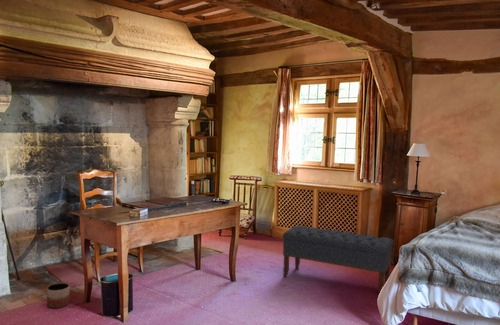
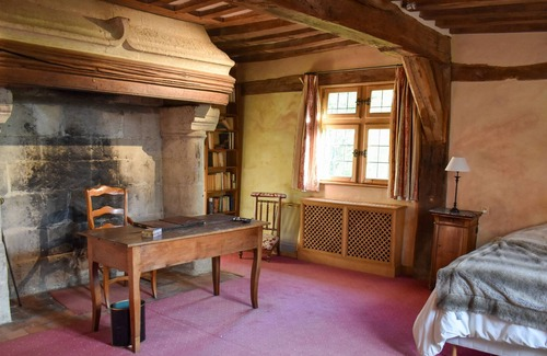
- planter (58, 295)
- bench (336, 257)
